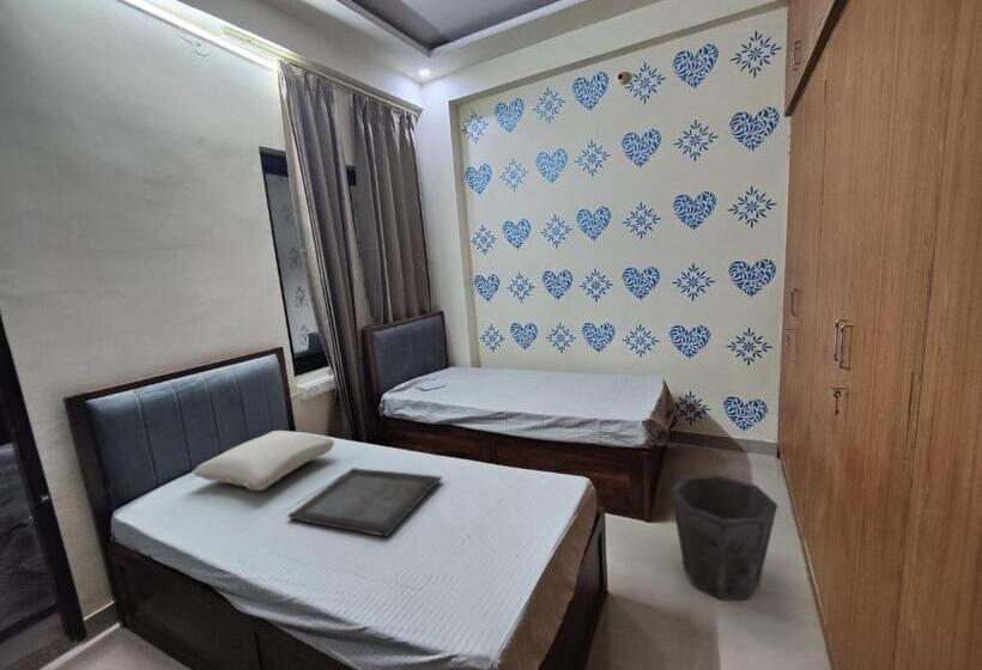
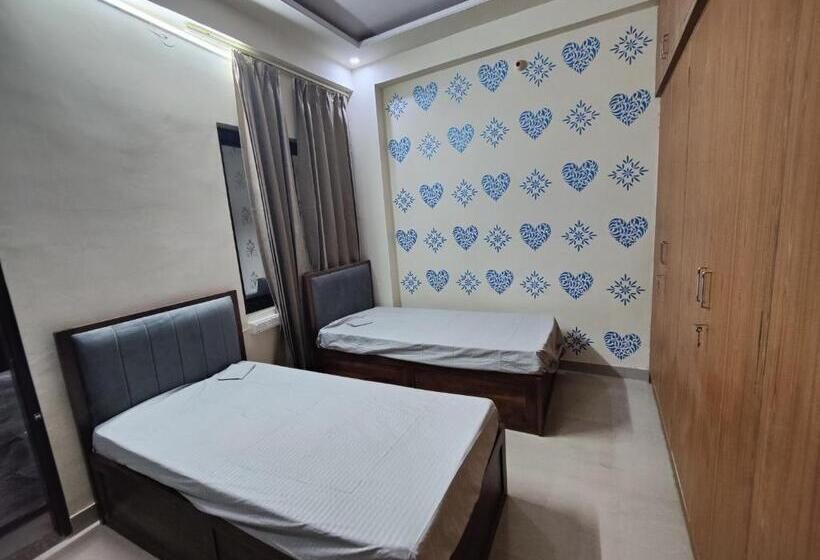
- waste bin (720, 536)
- serving tray (369, 495)
- pillow (267, 457)
